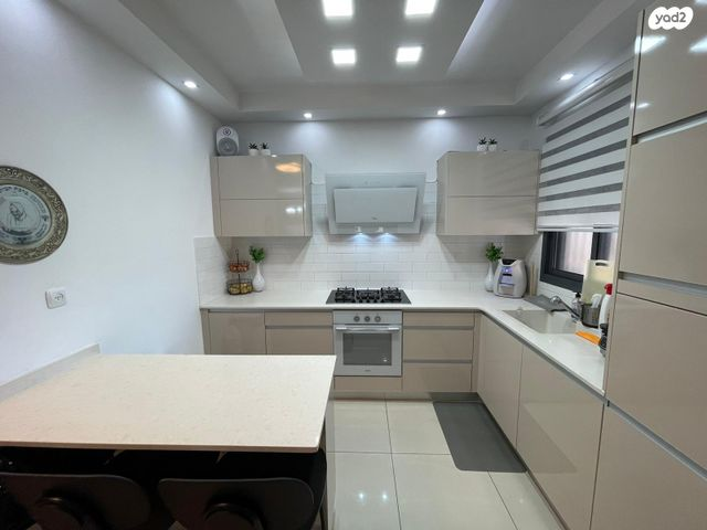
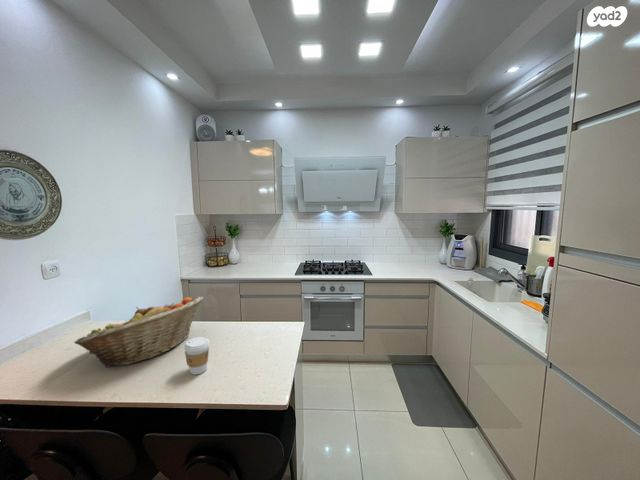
+ coffee cup (197, 355)
+ fruit basket (149, 324)
